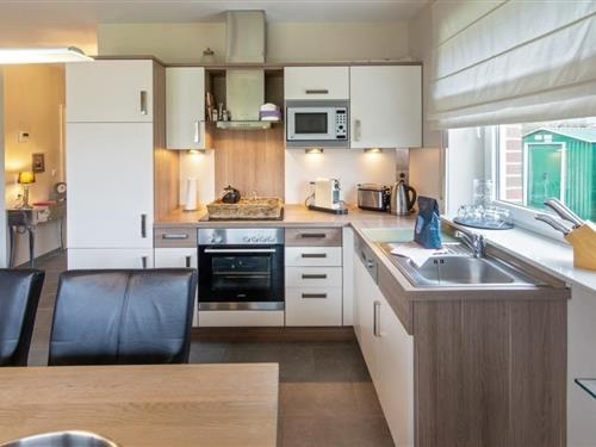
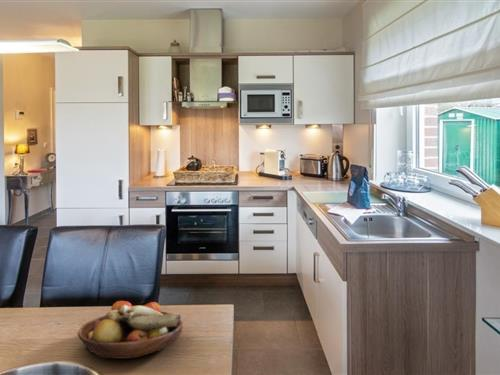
+ fruit bowl (133, 321)
